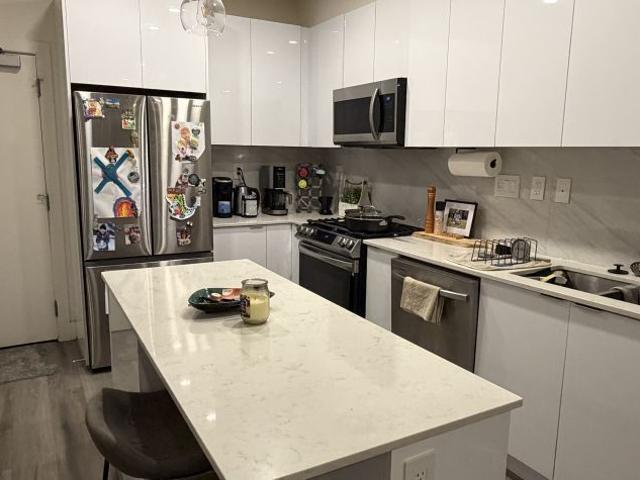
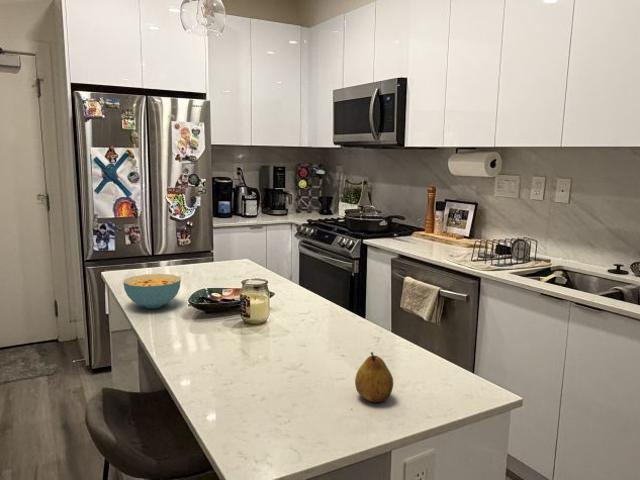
+ cereal bowl (153, 293)
+ fruit (374, 373)
